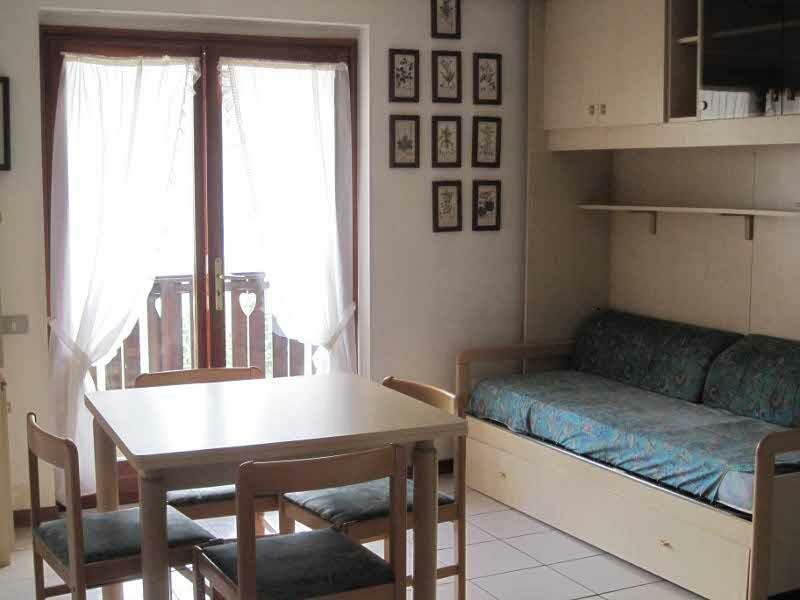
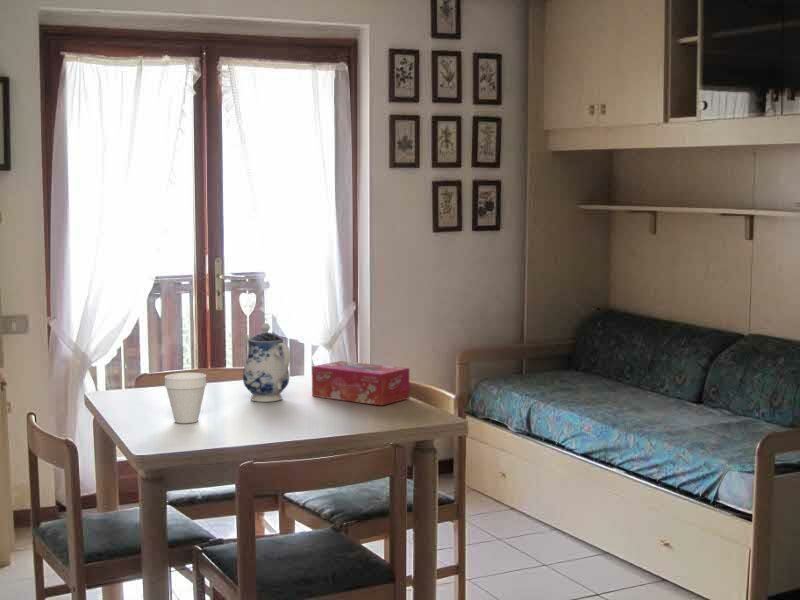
+ tissue box (360, 382)
+ teapot (265, 361)
+ cup (186, 398)
